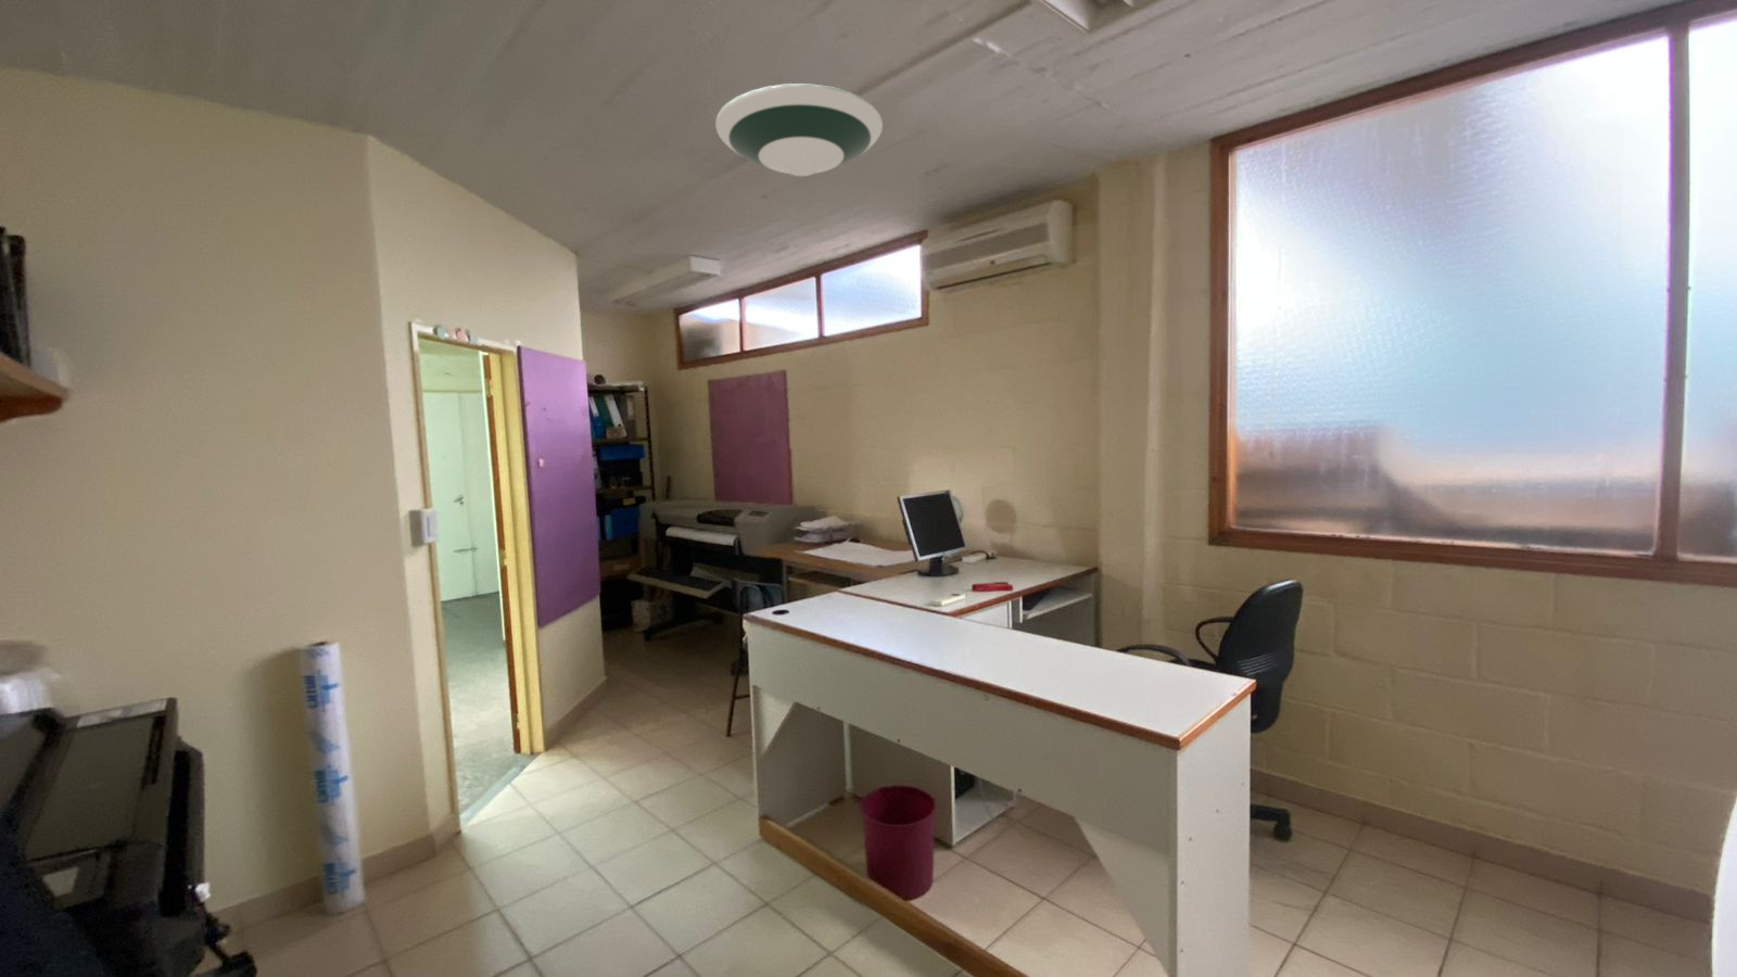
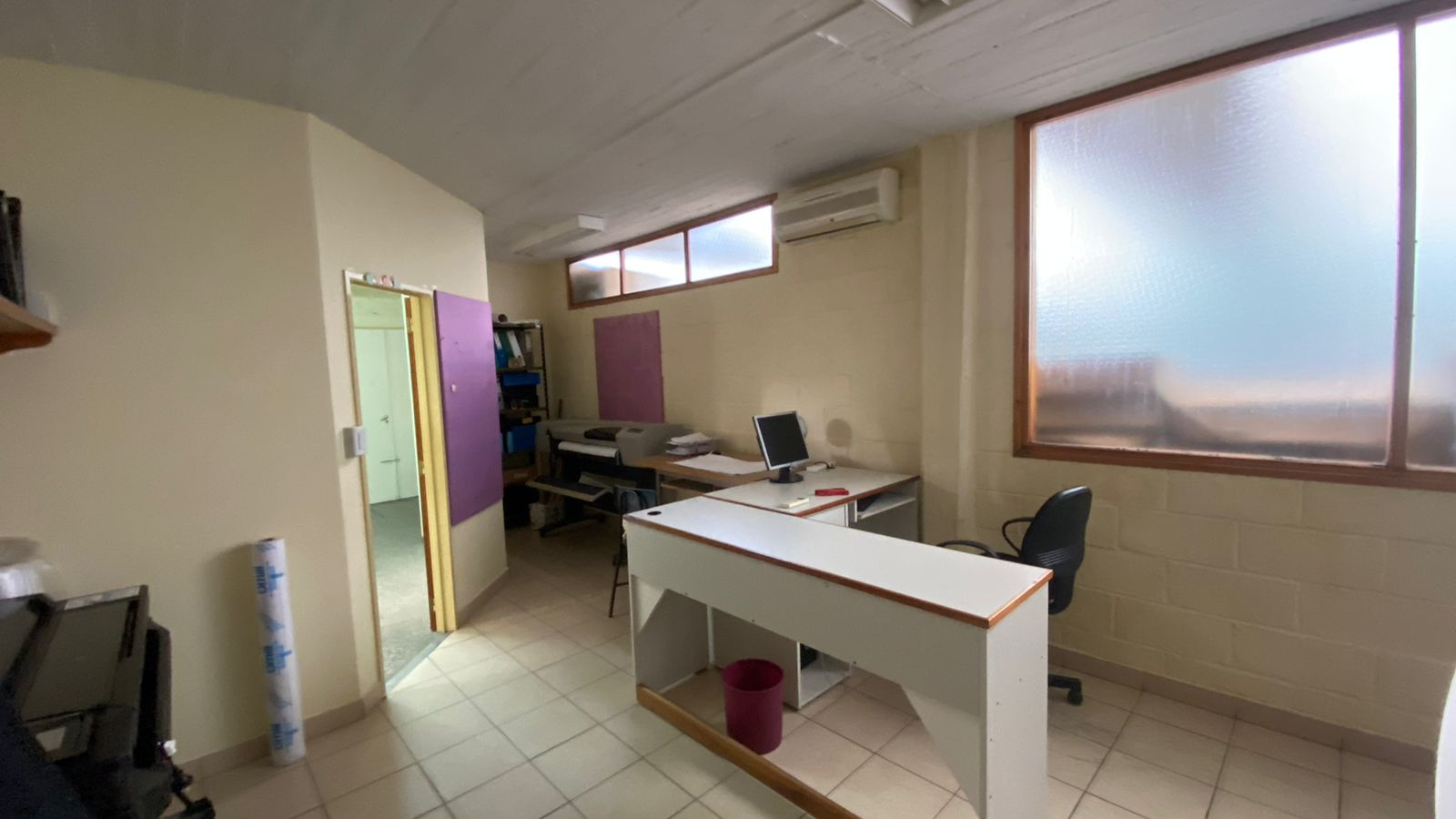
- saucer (800, 150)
